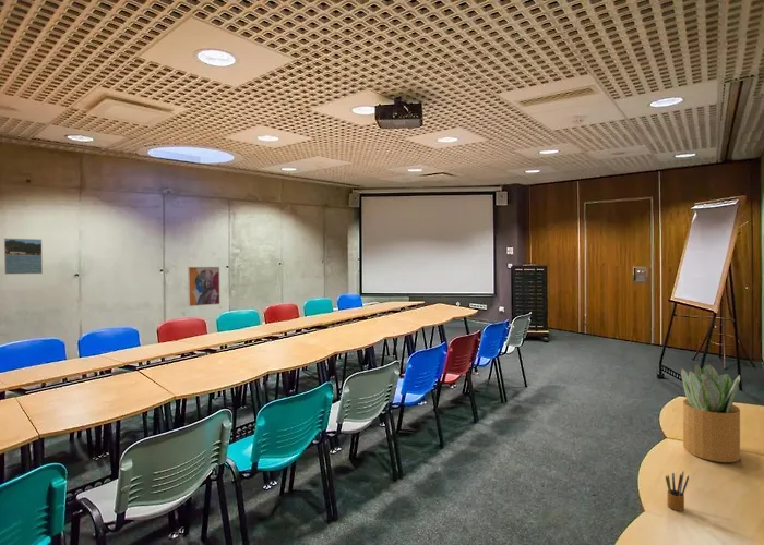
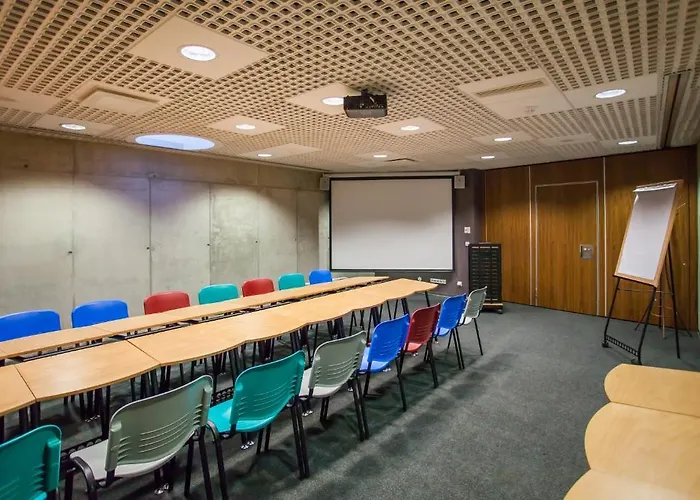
- potted plant (709, 411)
- wall art (204, 286)
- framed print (23, 256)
- pencil box (676, 491)
